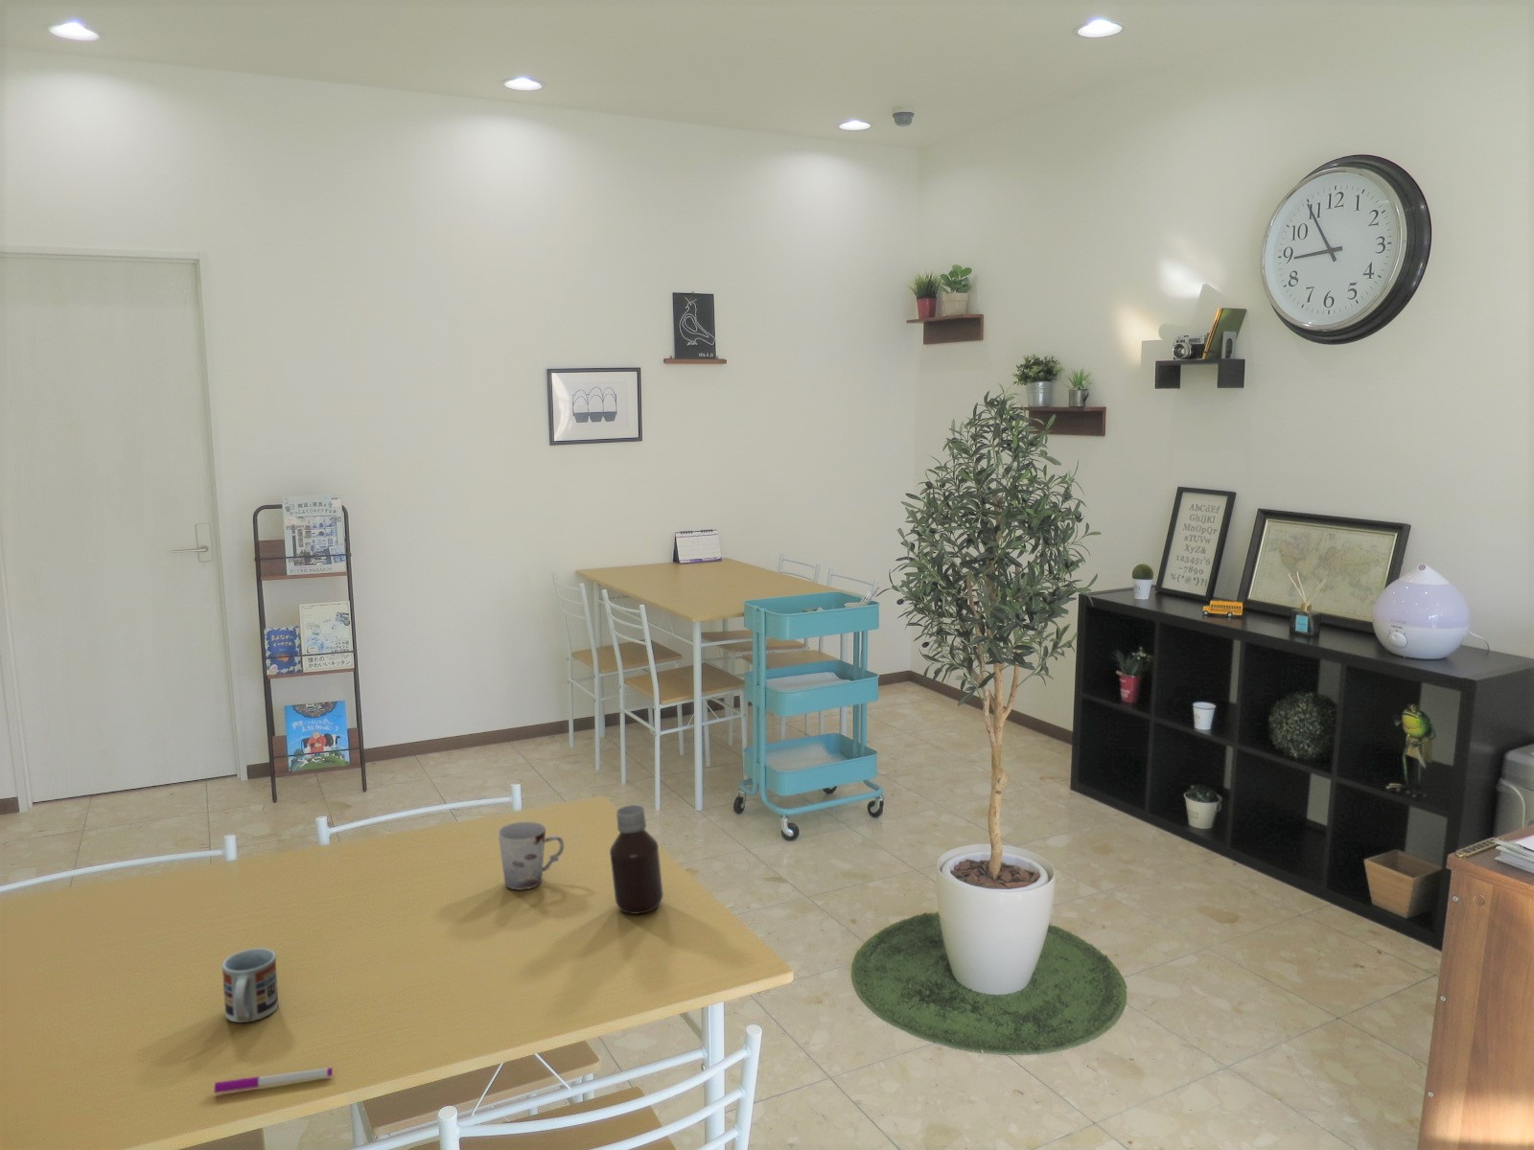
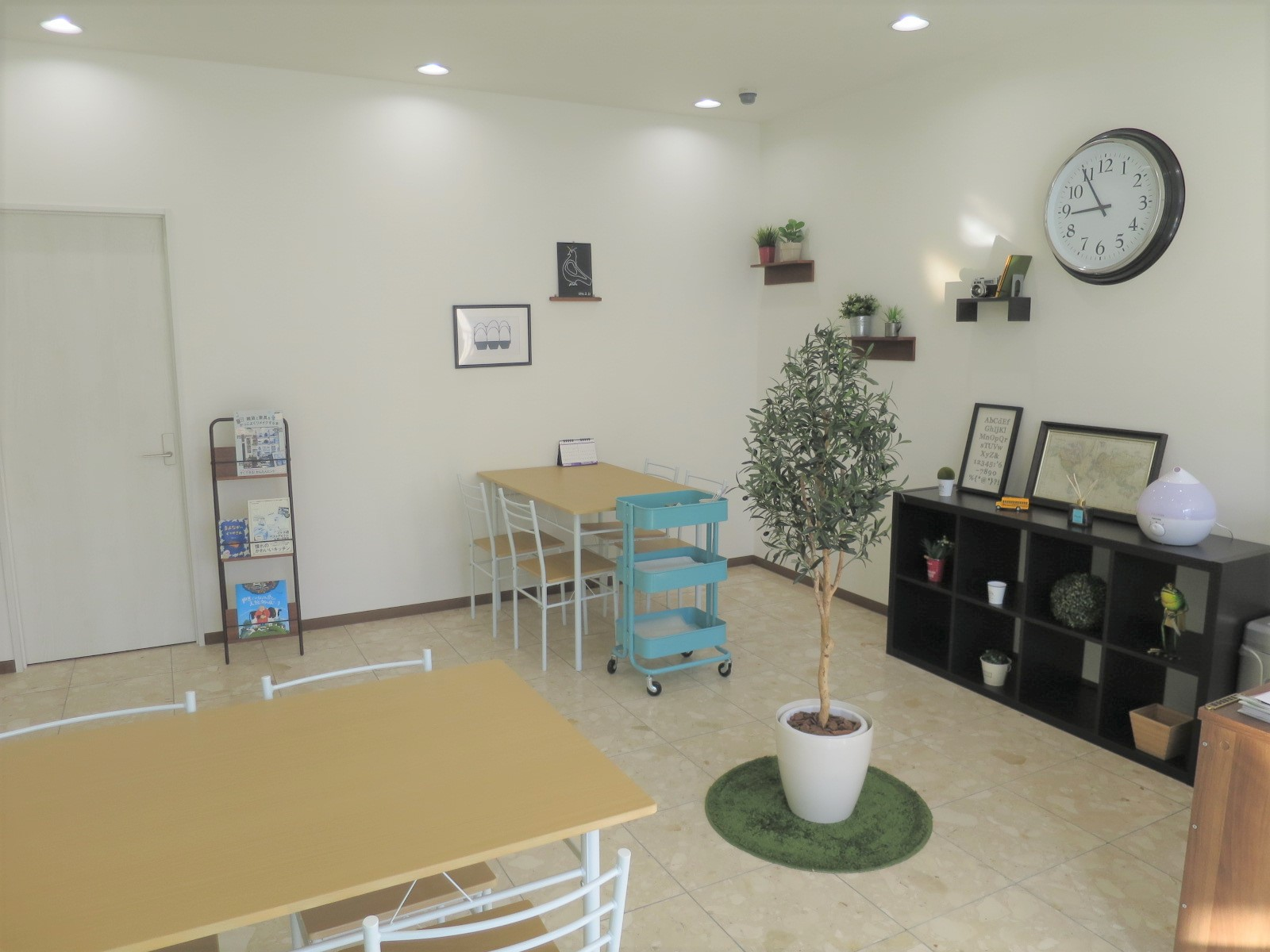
- cup (531, 855)
- cup (249, 989)
- pen (274, 1079)
- bottle (635, 858)
